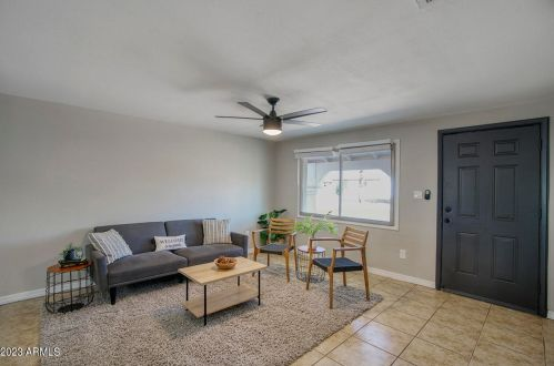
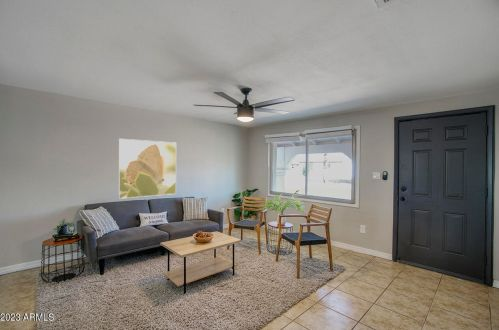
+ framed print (149, 168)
